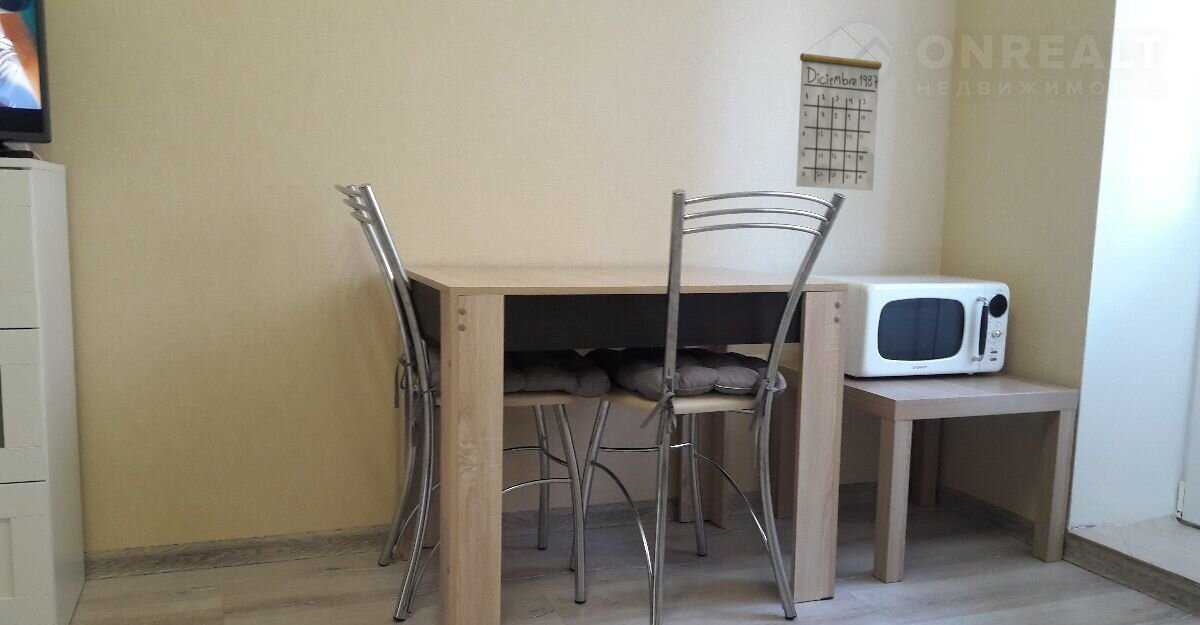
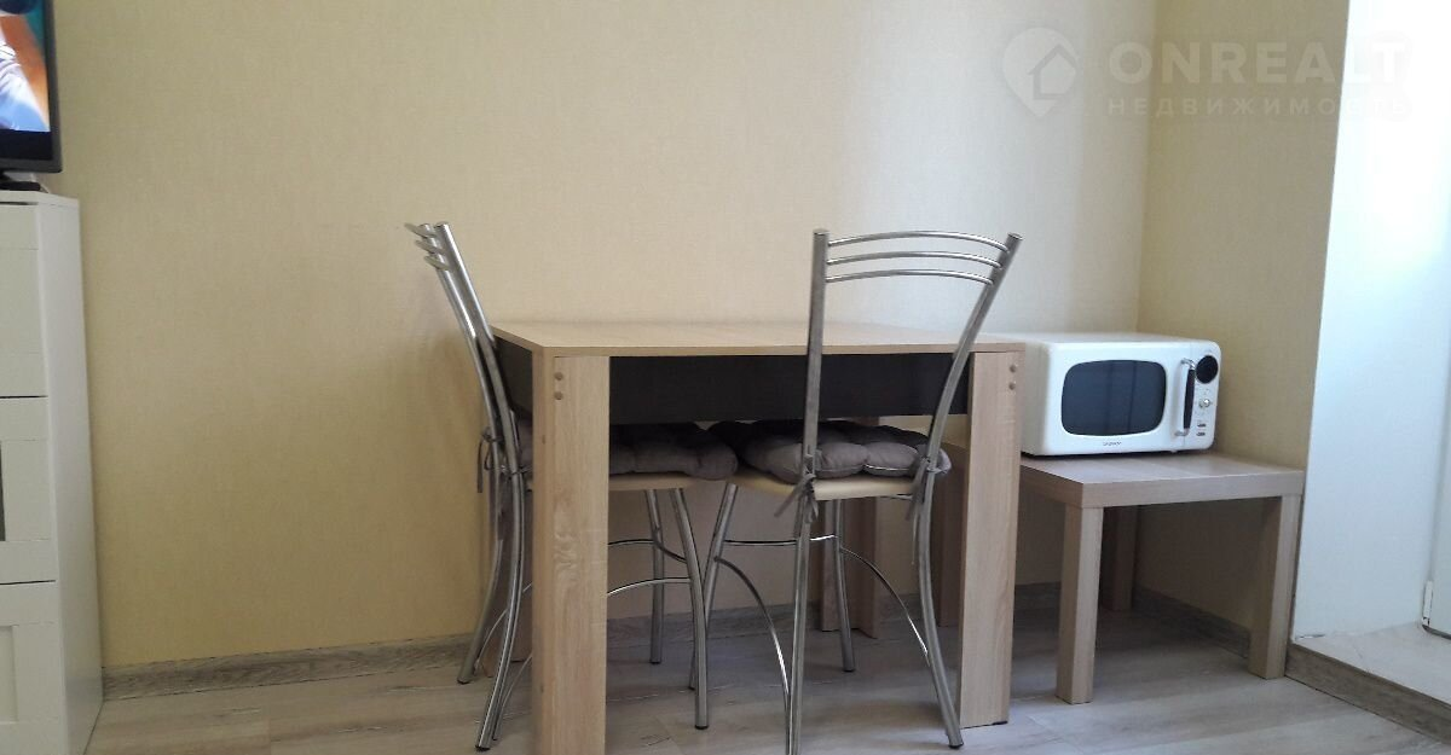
- calendar (839, 107)
